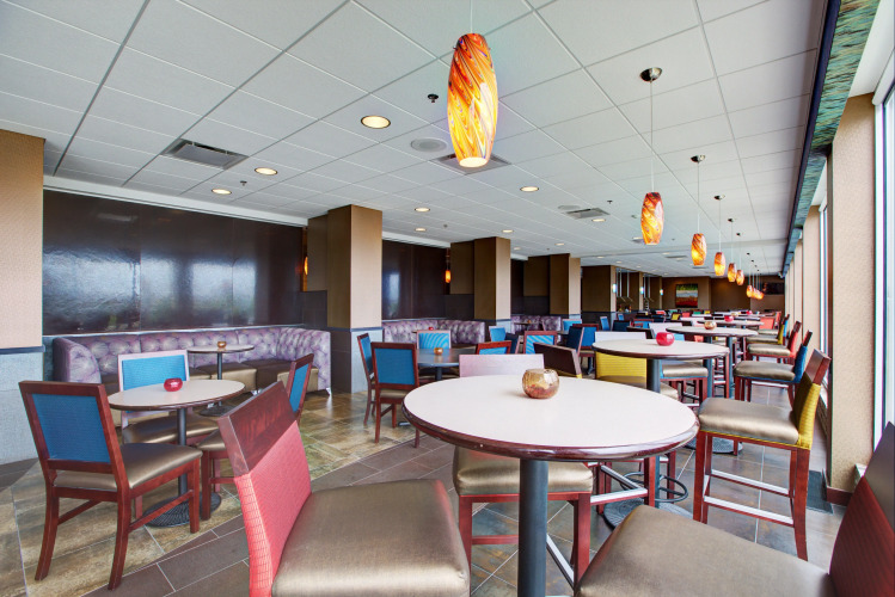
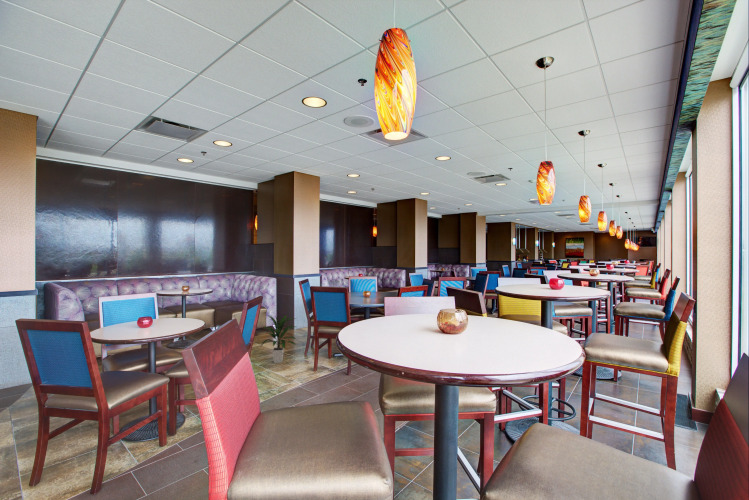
+ indoor plant (279, 337)
